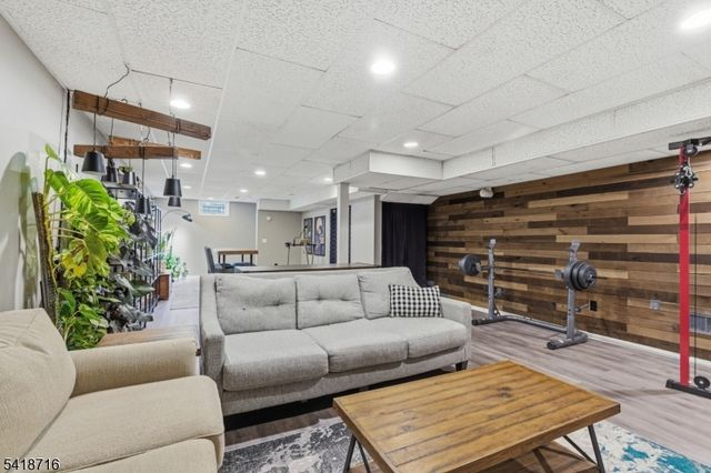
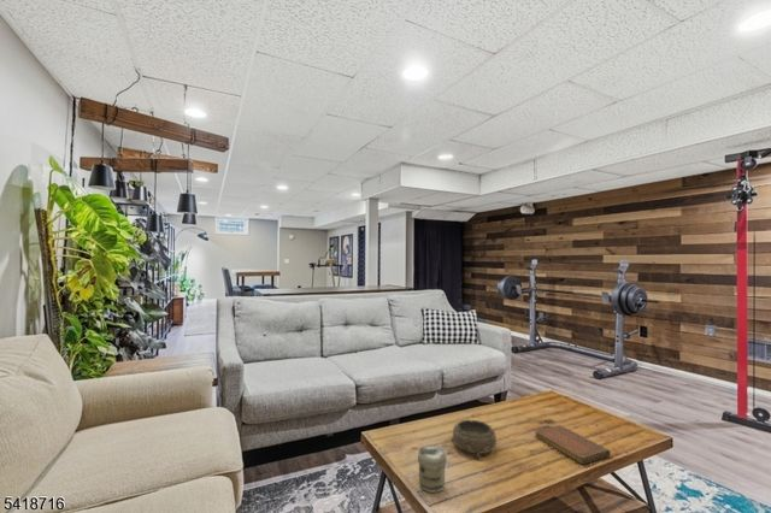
+ jar (431, 468)
+ decorative bowl (475, 436)
+ notebook (570, 442)
